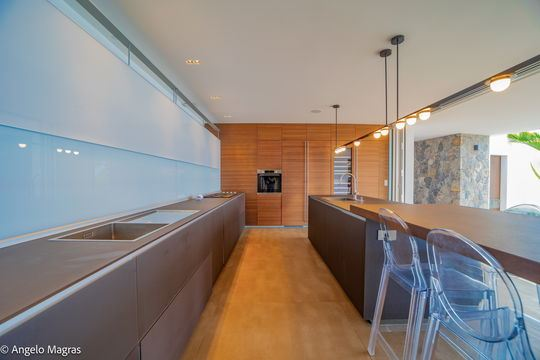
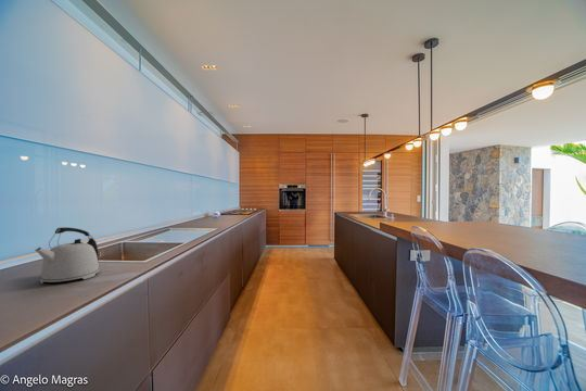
+ kettle (69, 251)
